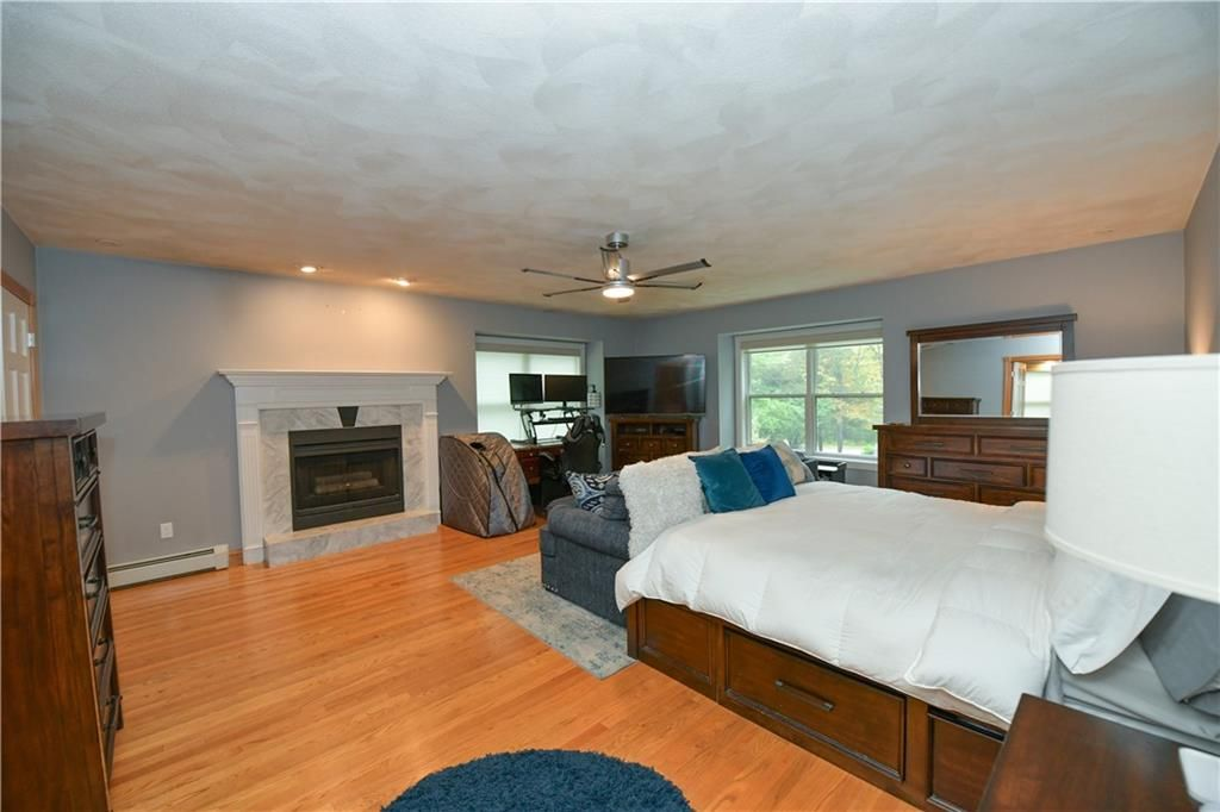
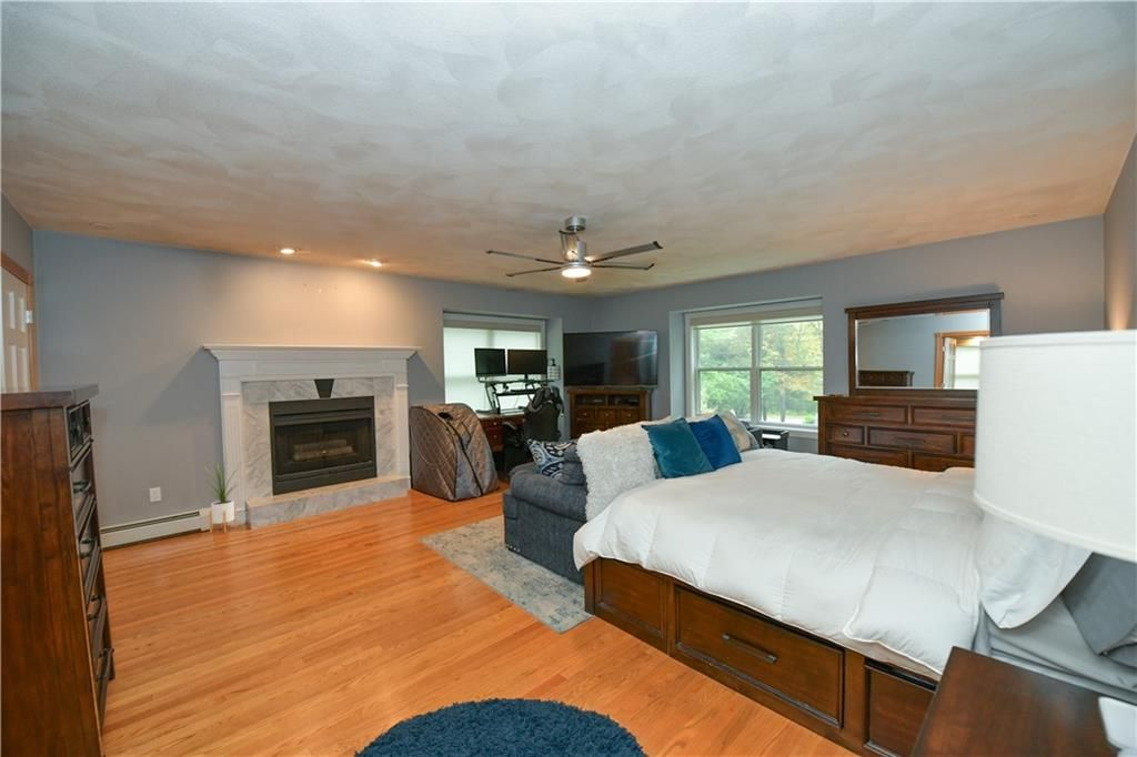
+ house plant (222, 493)
